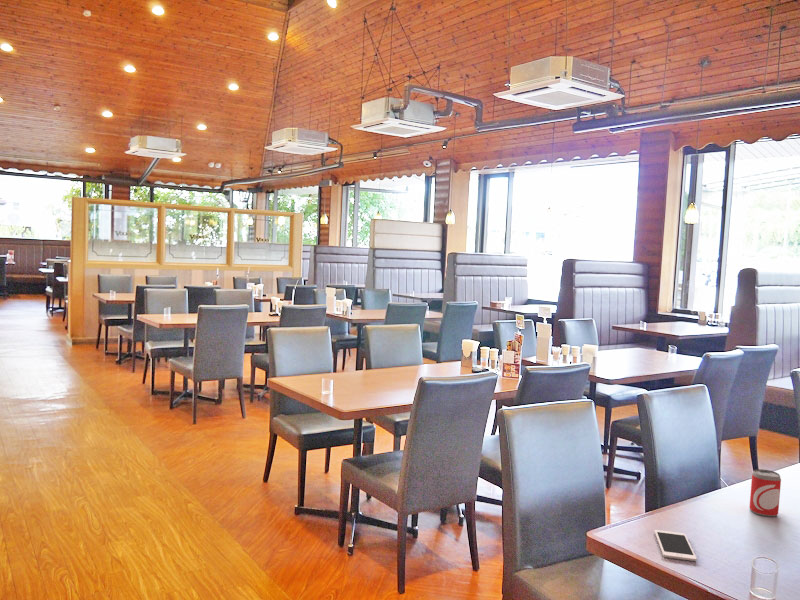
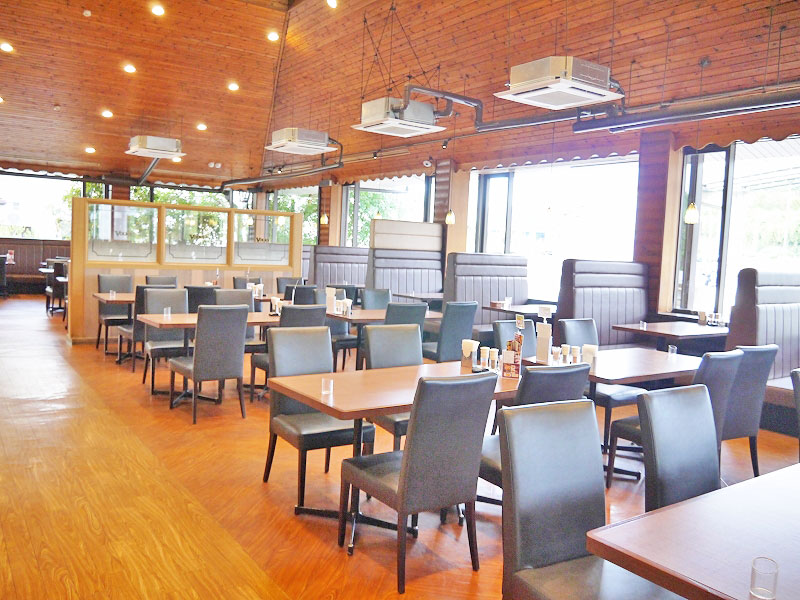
- cell phone (674, 544)
- beer can (765, 492)
